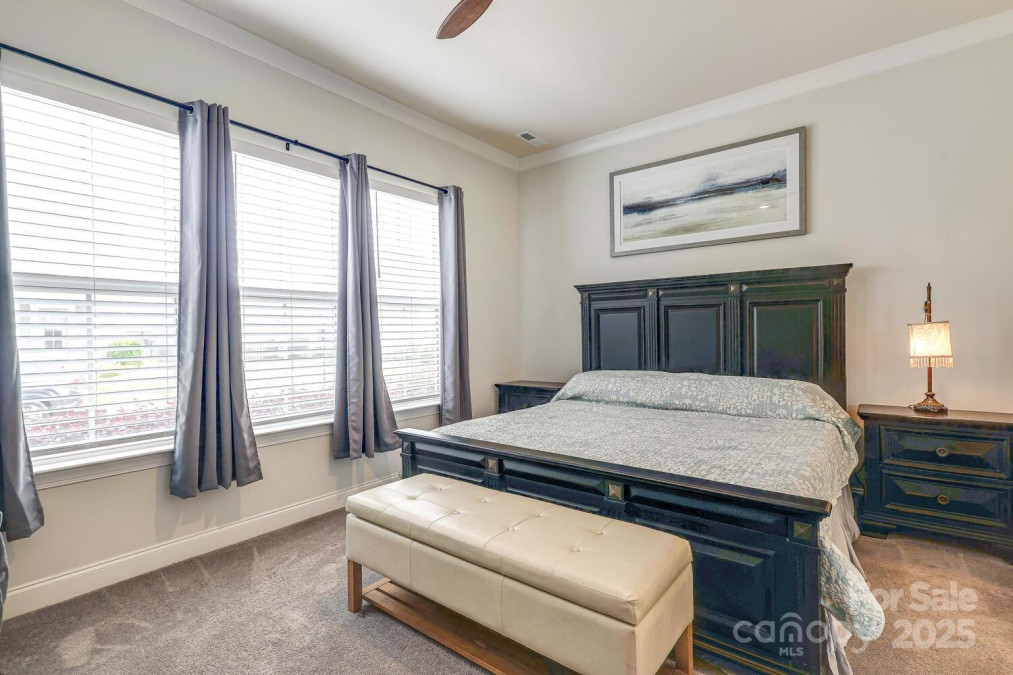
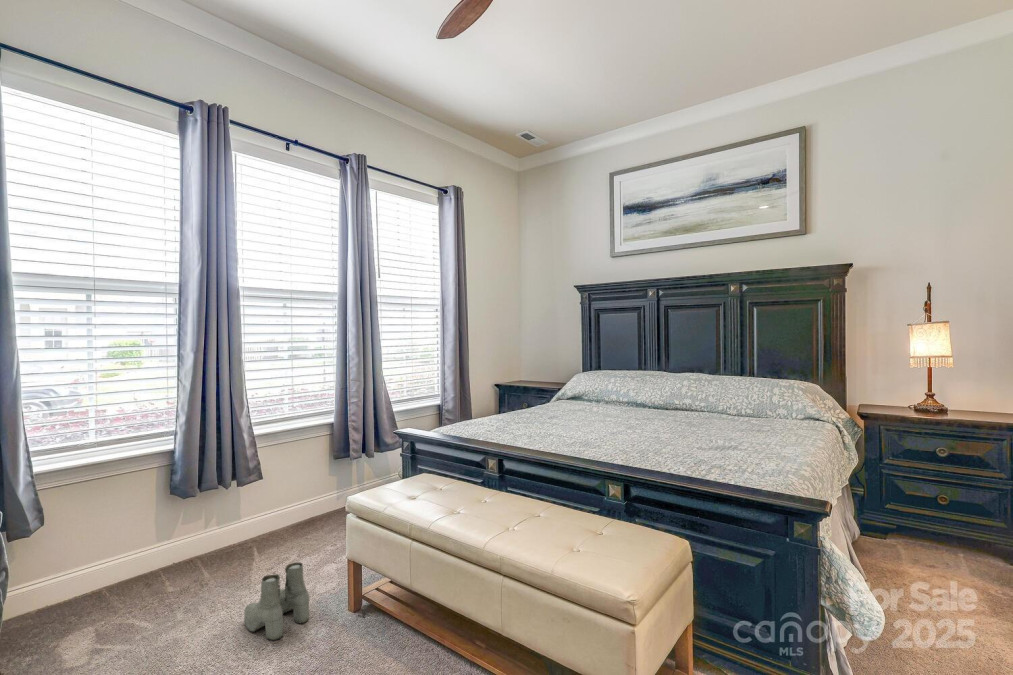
+ boots (276, 594)
